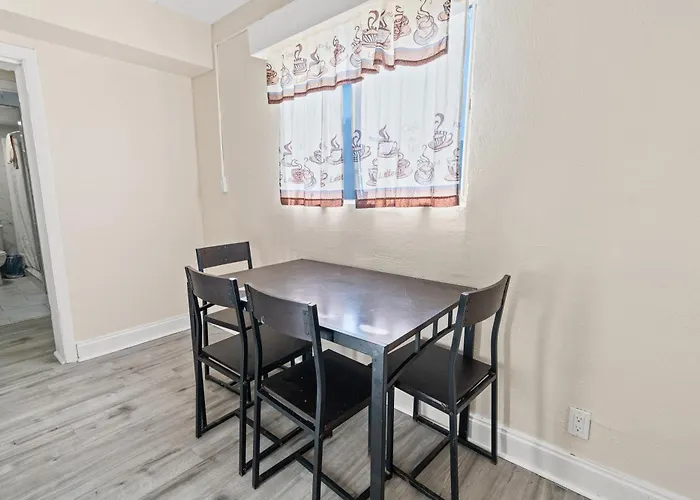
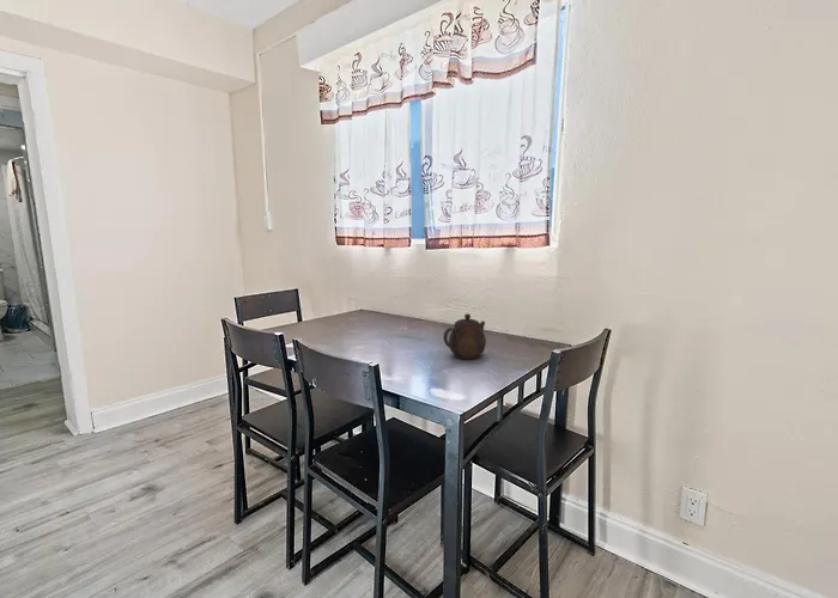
+ teapot (464, 335)
